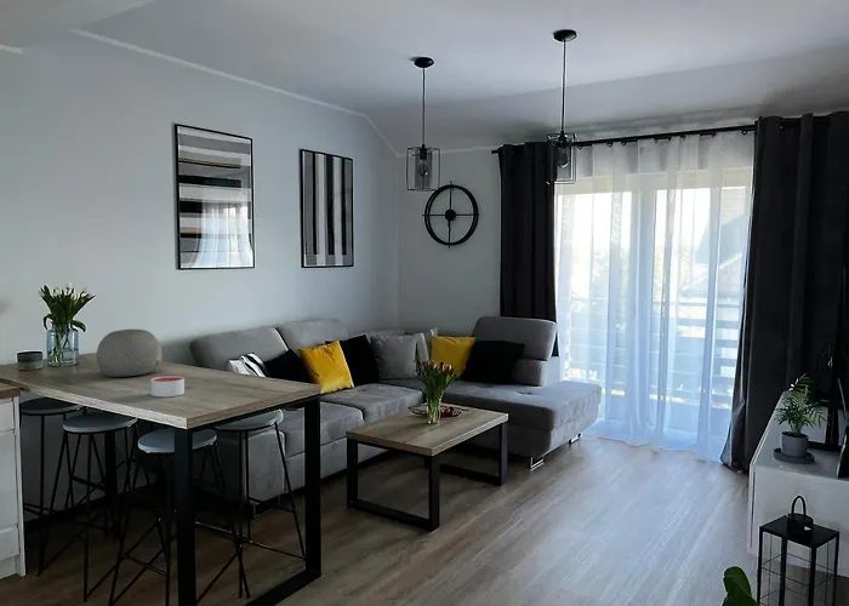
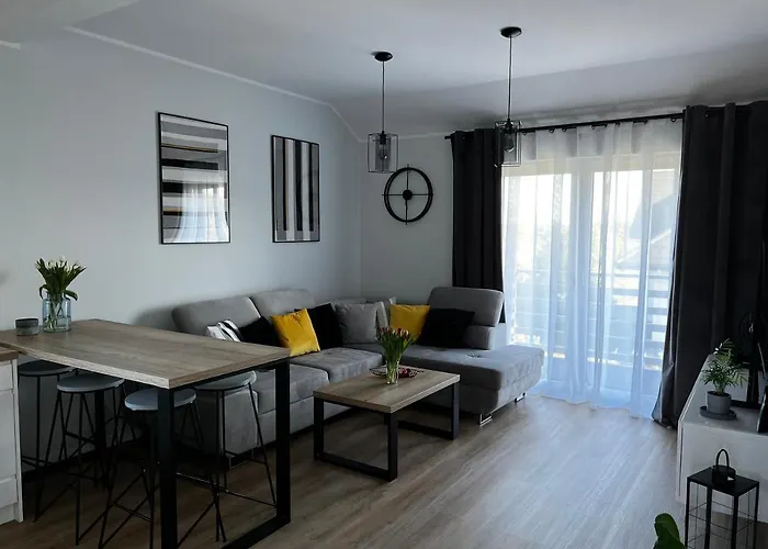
- bowl (131, 351)
- candle (167, 385)
